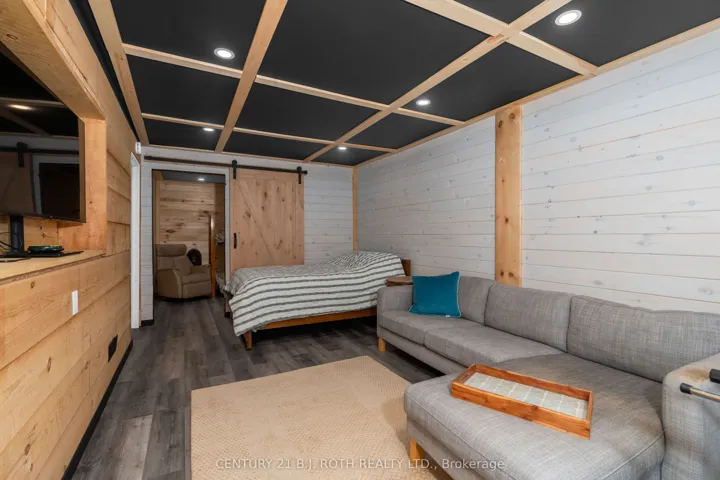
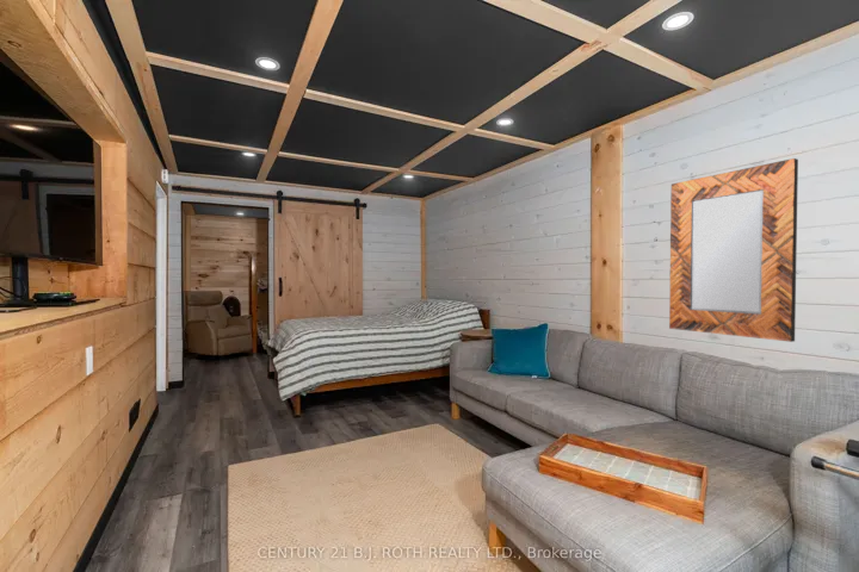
+ home mirror (725, 254)
